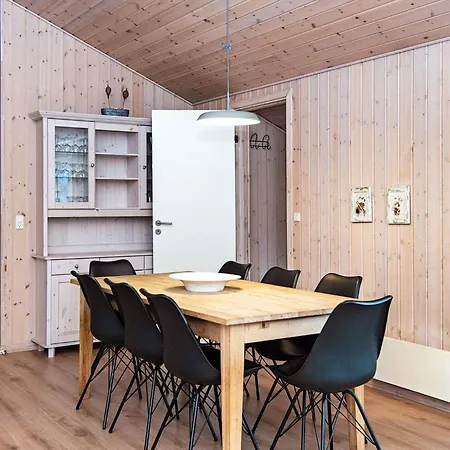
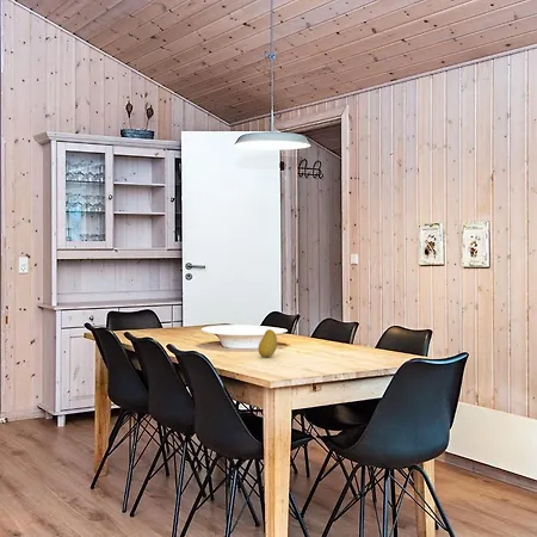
+ fruit (267, 342)
